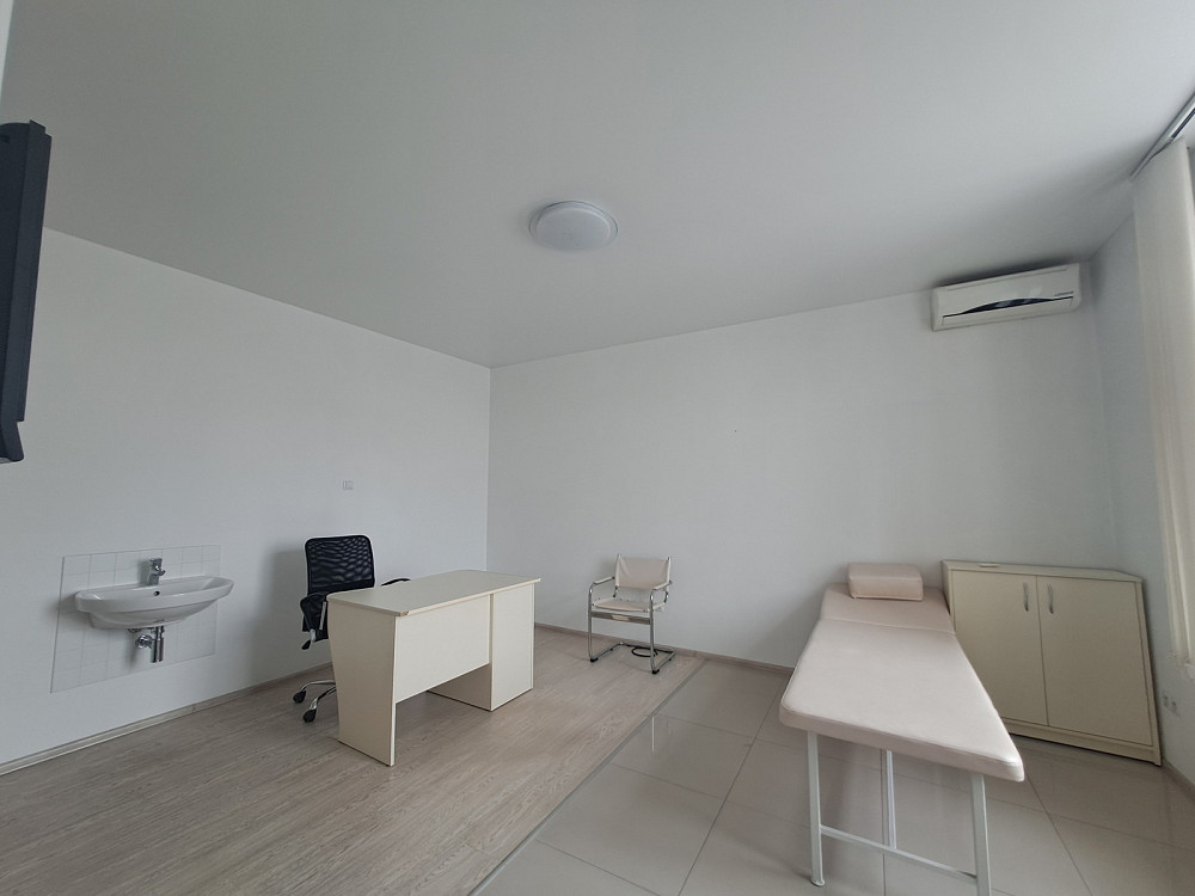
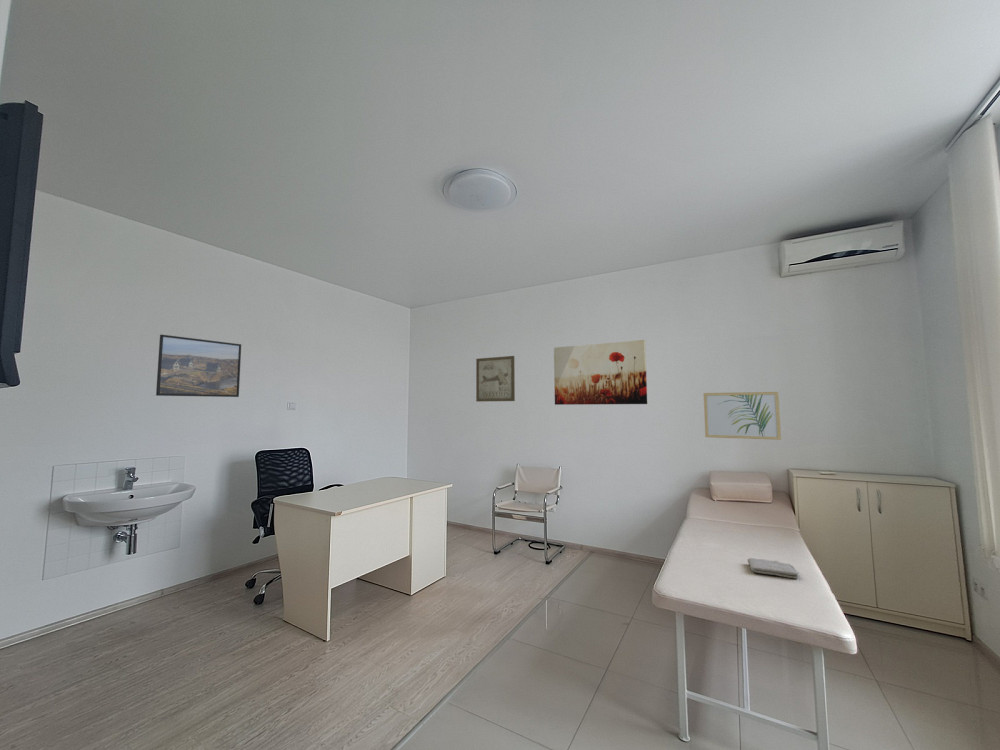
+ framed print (202, 367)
+ wall art (494, 379)
+ wall art (597, 374)
+ wall art (740, 415)
+ washcloth (772, 567)
